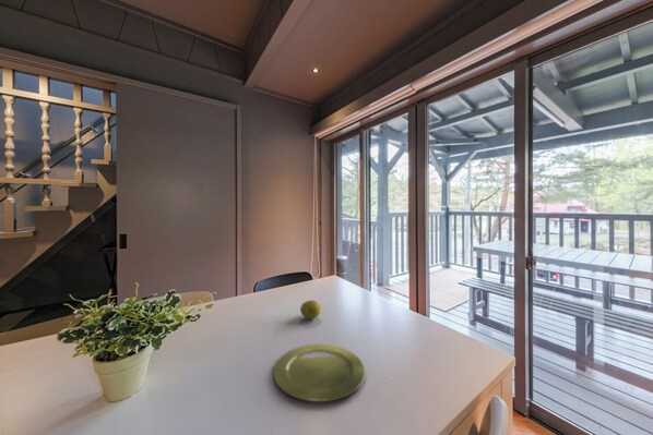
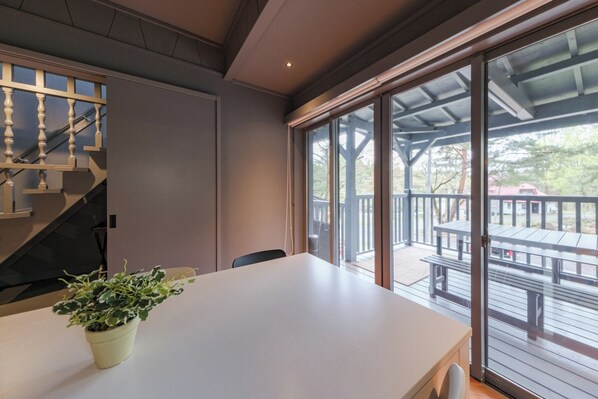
- plate (319, 367)
- fruit (310, 309)
